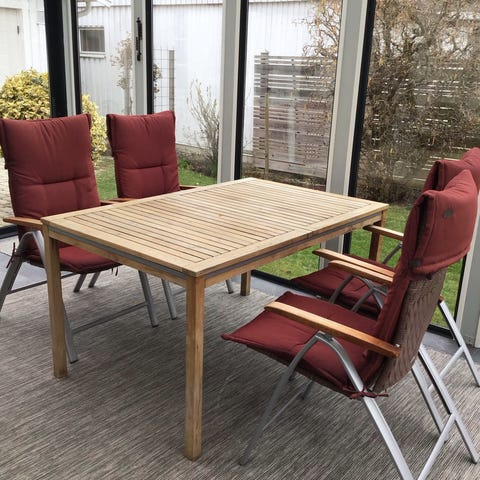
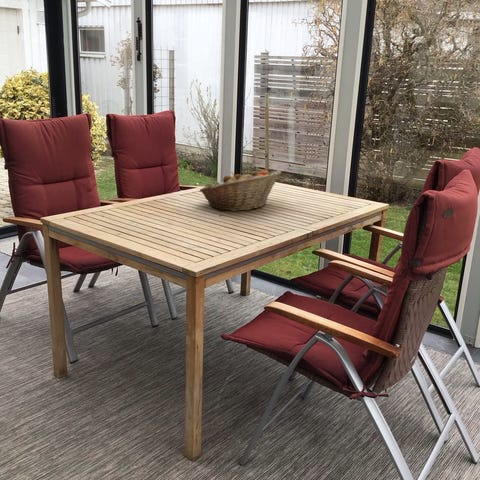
+ fruit basket (241, 187)
